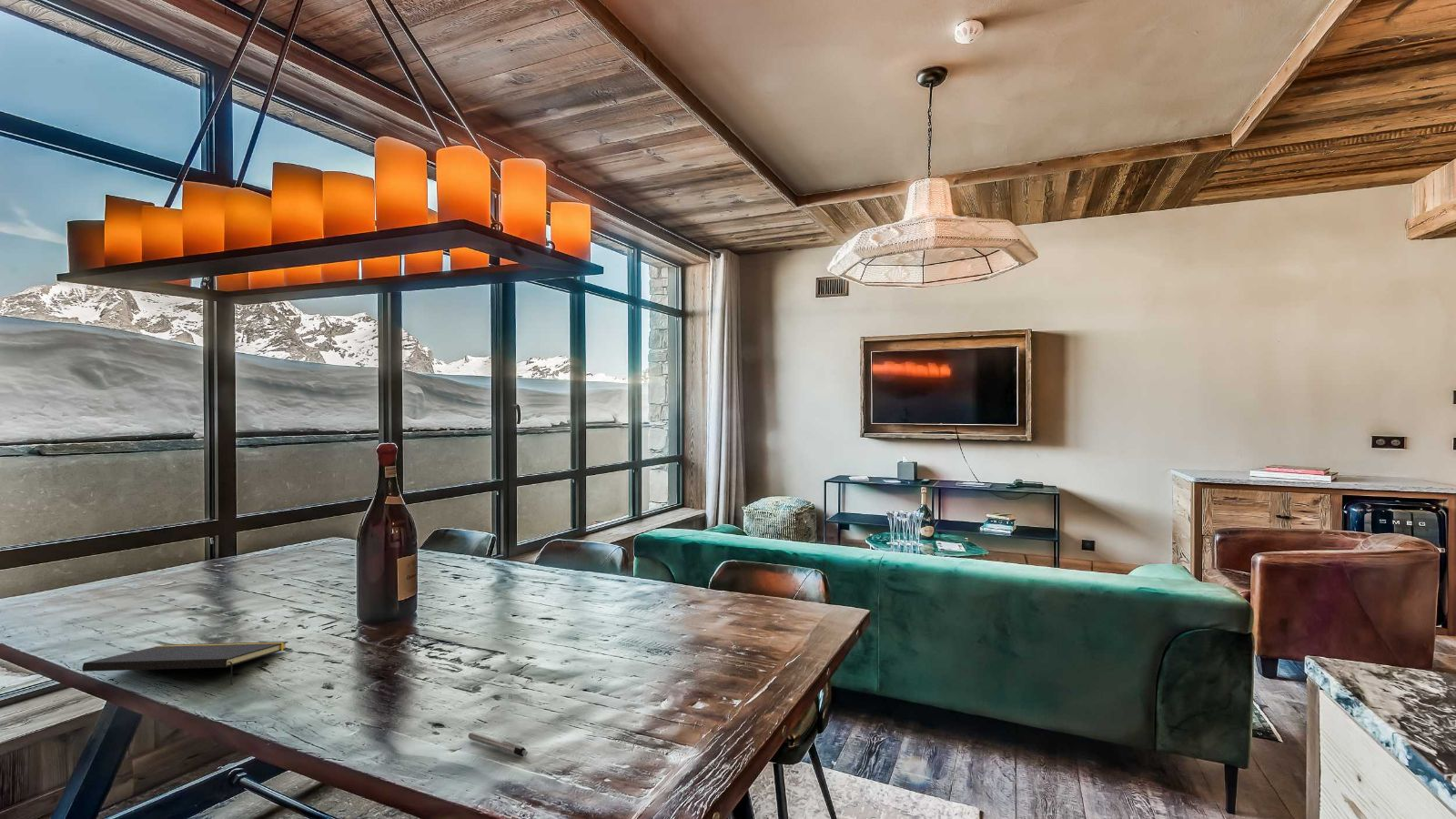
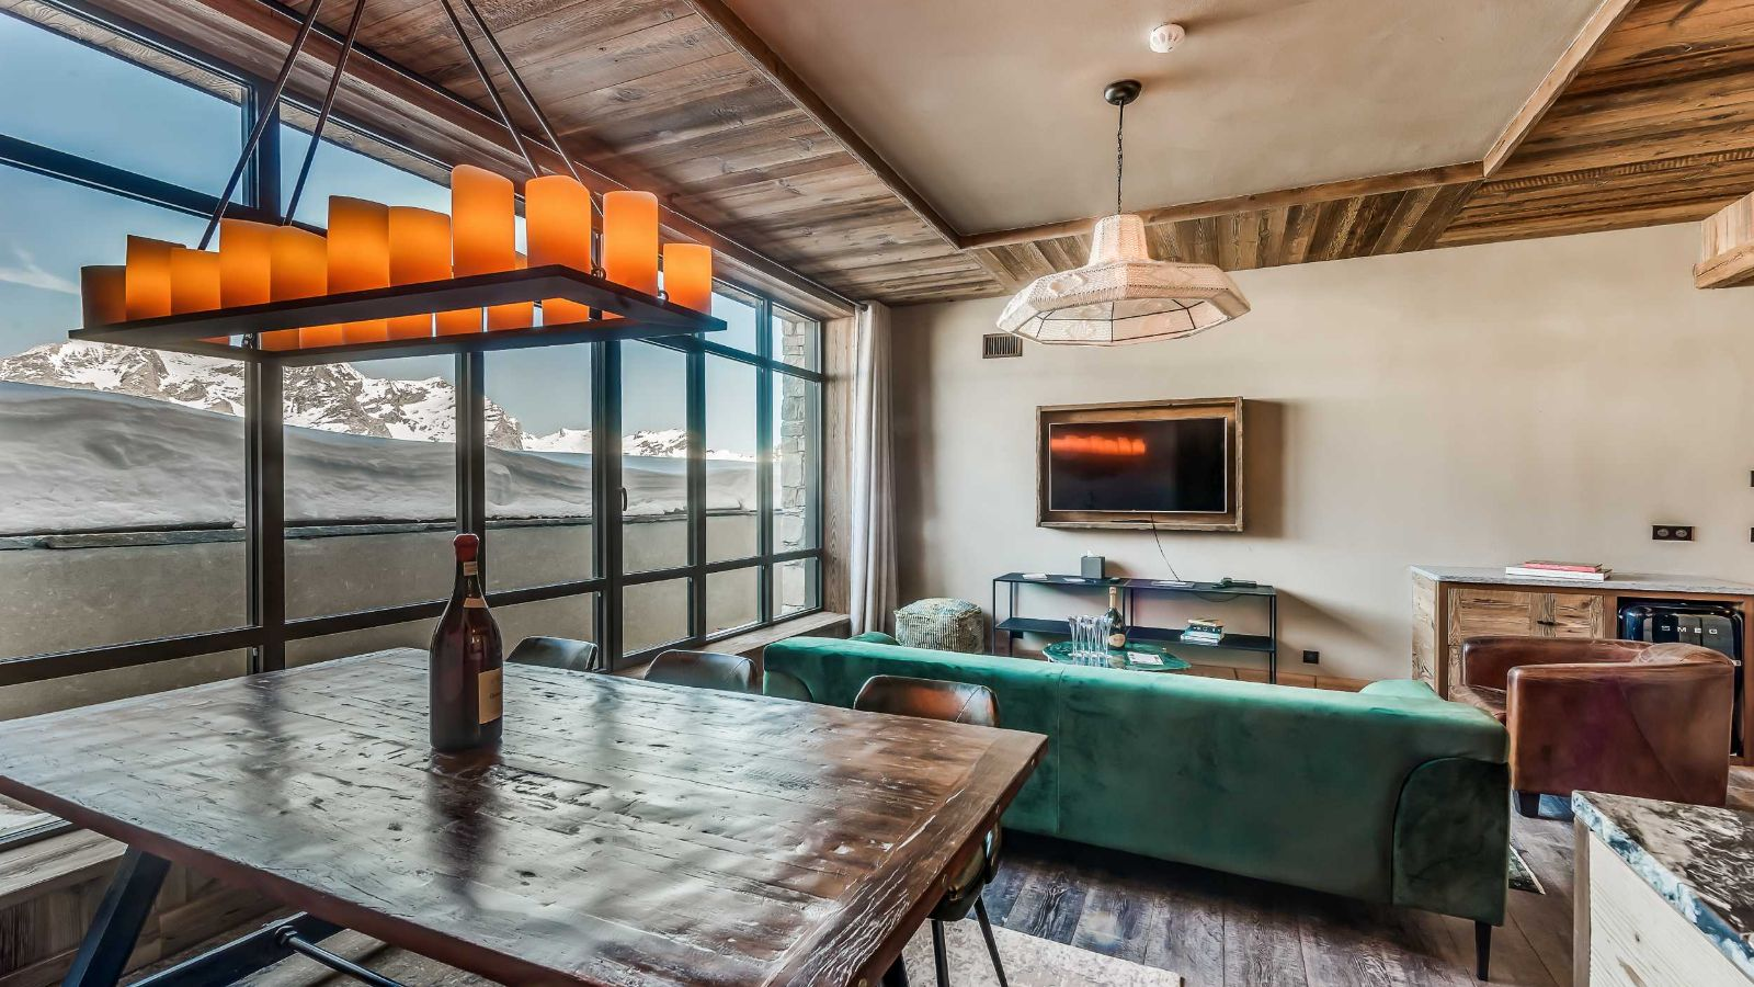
- notepad (193, 655)
- pen (497, 743)
